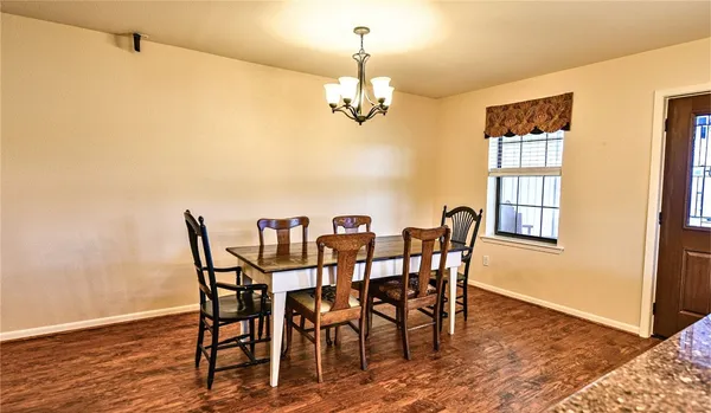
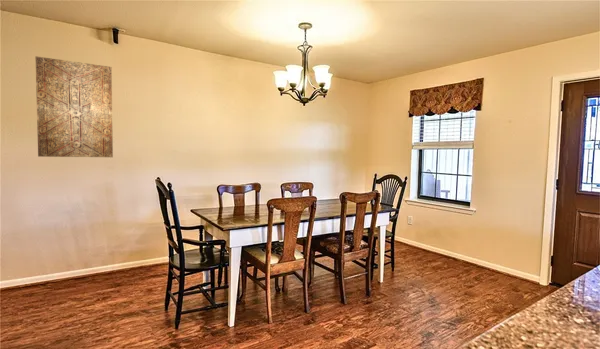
+ wall art (76, 109)
